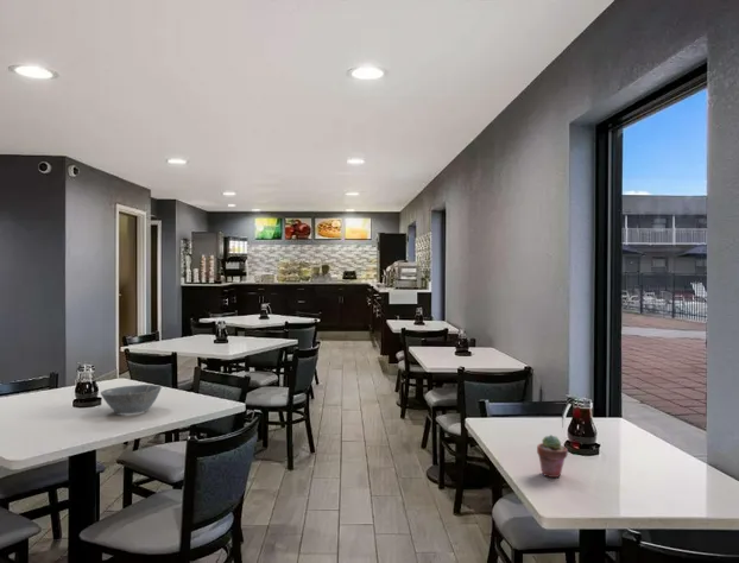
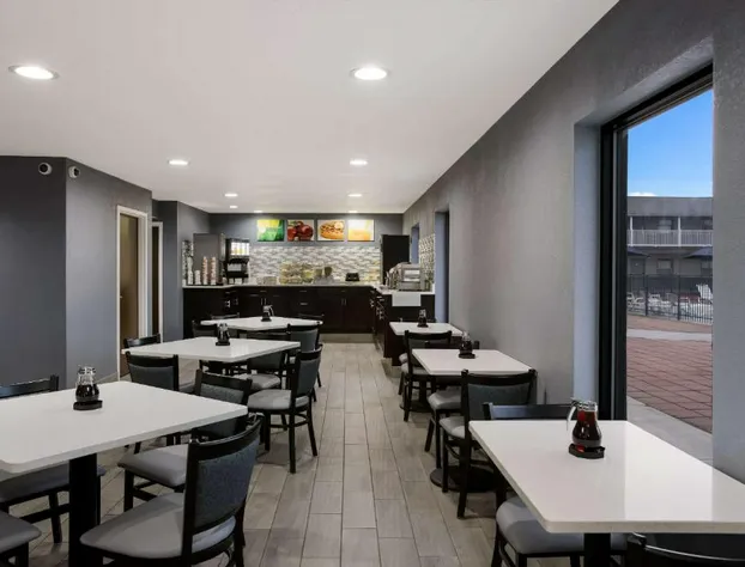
- bowl (131, 399)
- potted succulent (551, 454)
